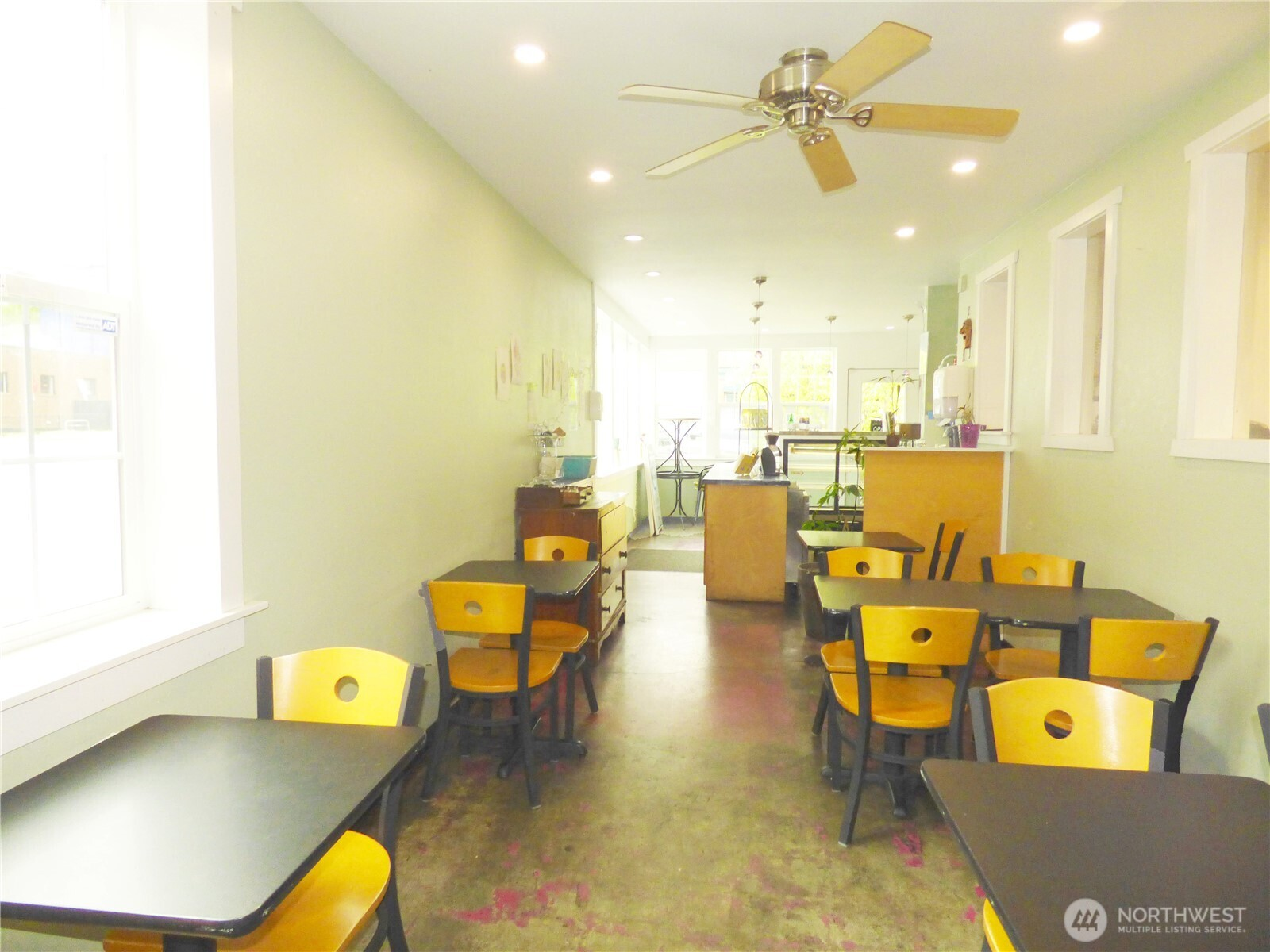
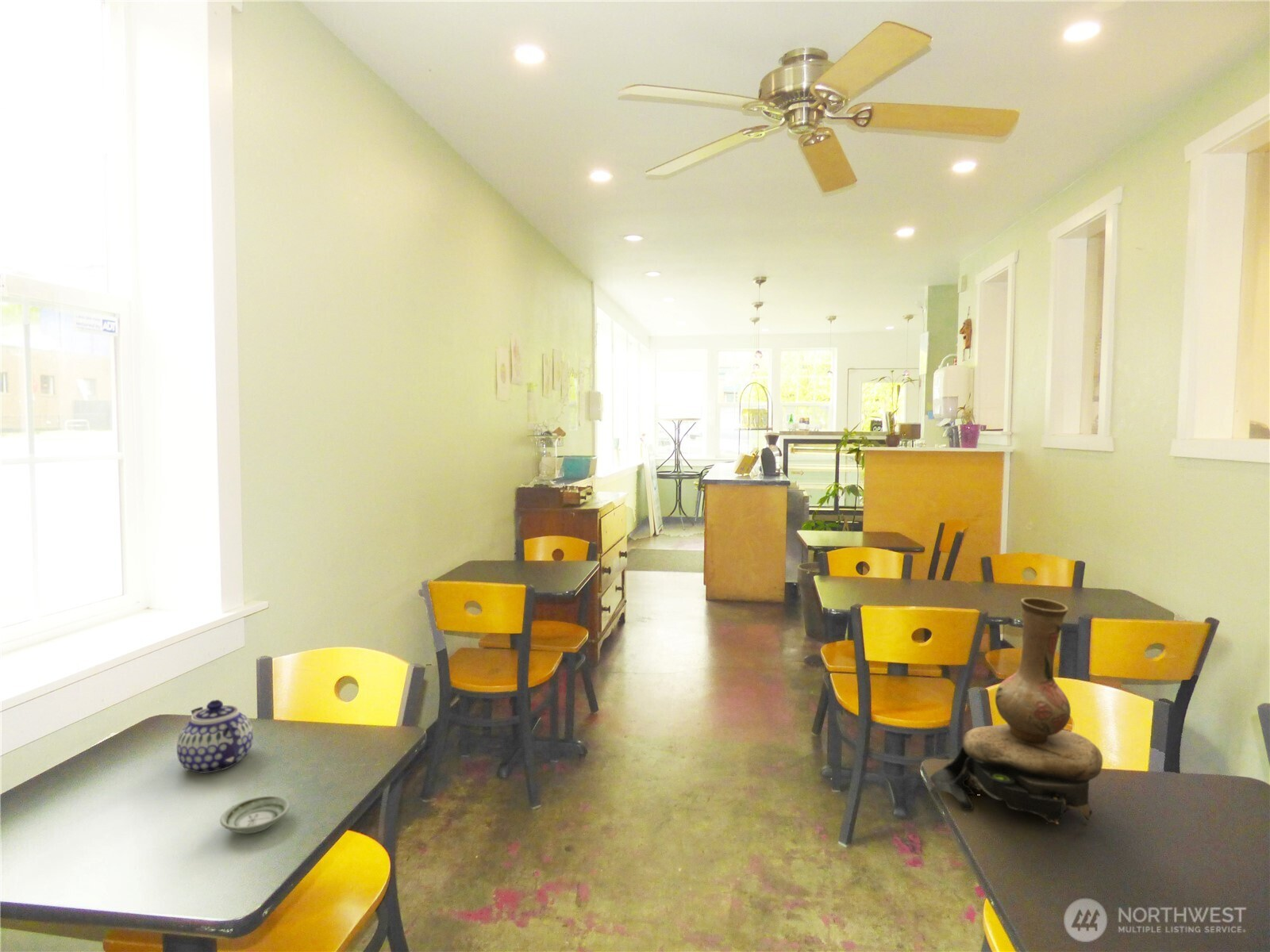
+ teapot (216, 731)
+ vase (1017, 698)
+ saucer (256, 817)
